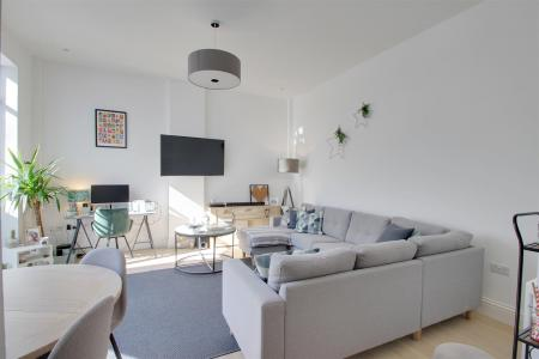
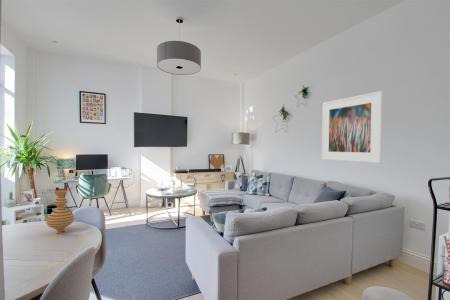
+ vase (60, 210)
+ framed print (348, 129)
